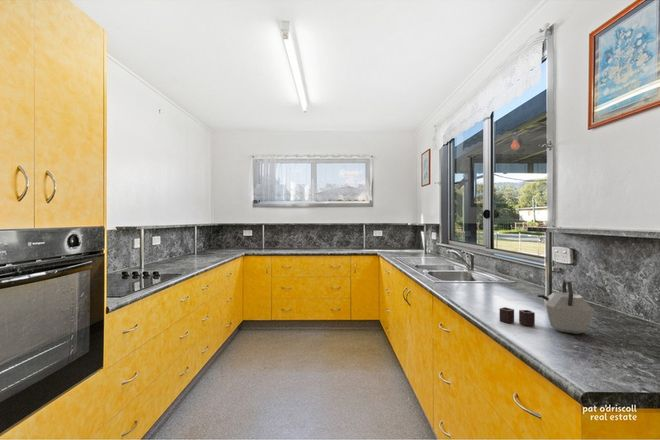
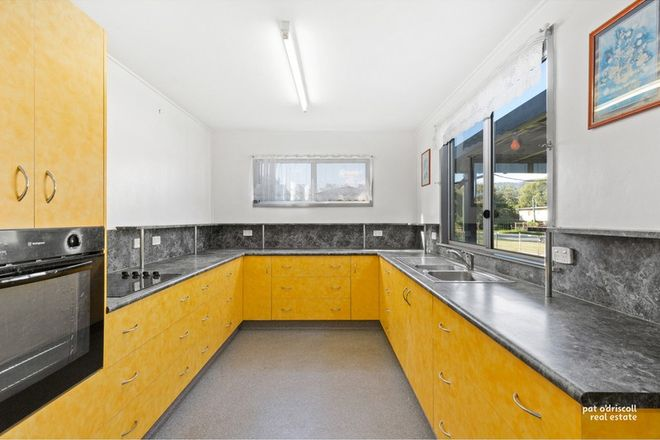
- kettle (544, 301)
